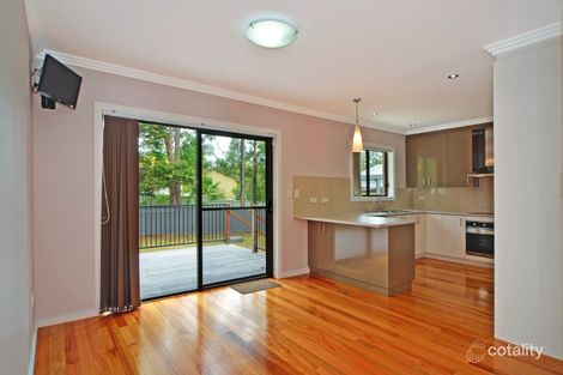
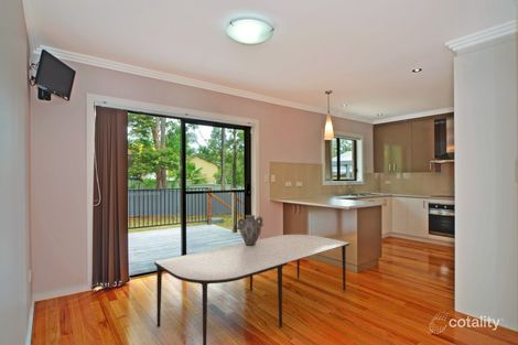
+ ceramic jug (250, 229)
+ dining table (261, 272)
